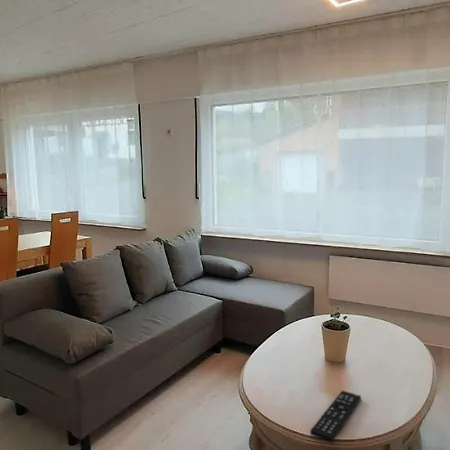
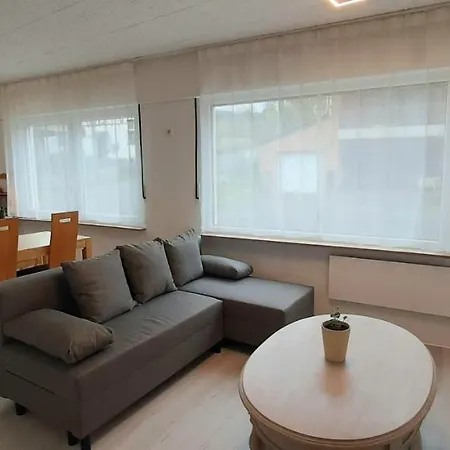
- remote control (337, 413)
